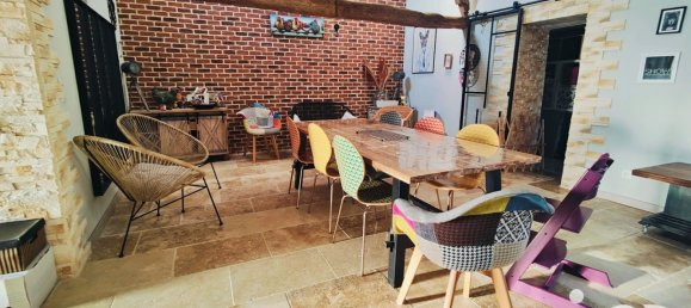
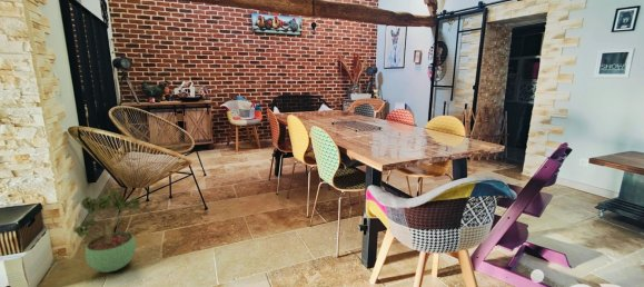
+ potted plant (111, 229)
